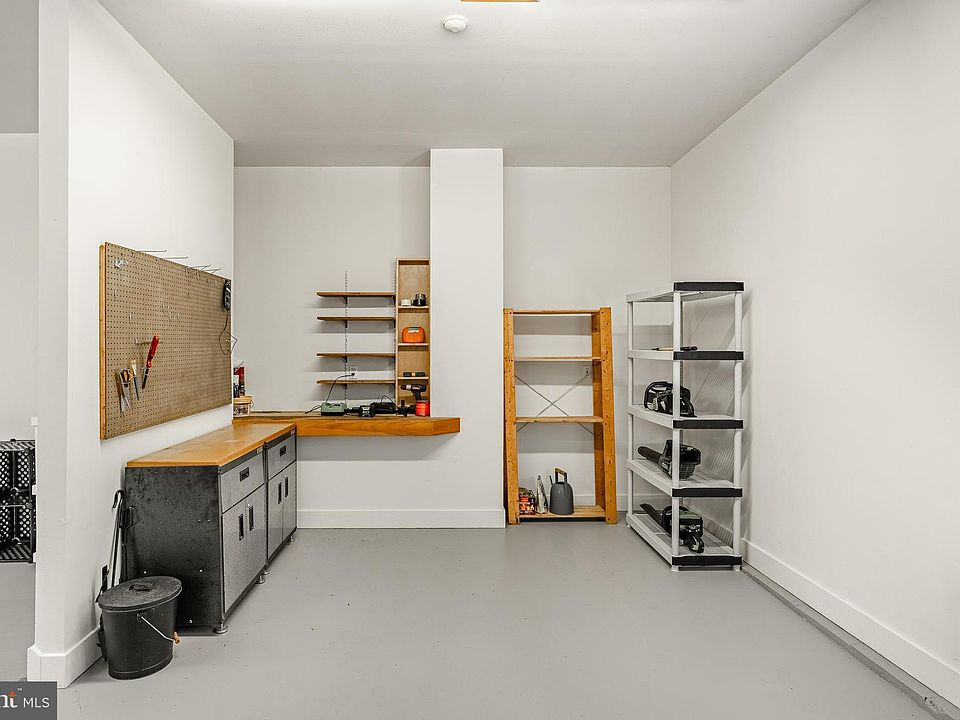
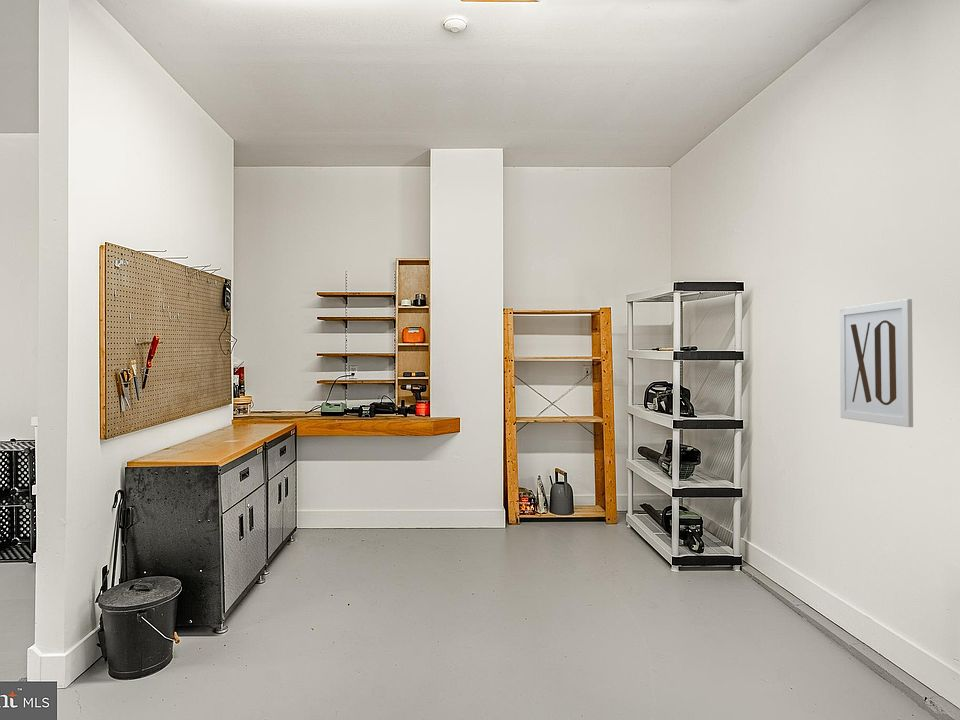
+ wall art (873, 363)
